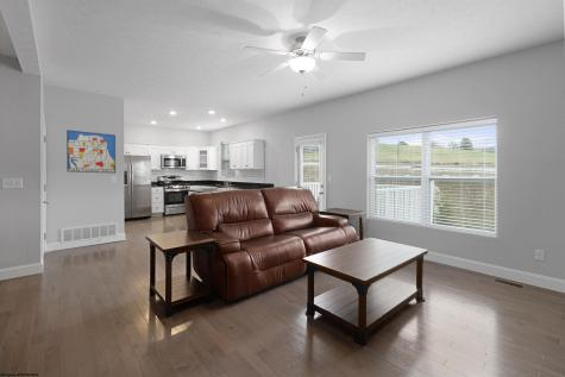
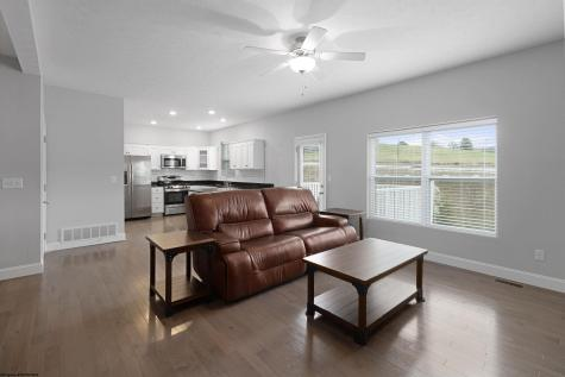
- wall art (92, 152)
